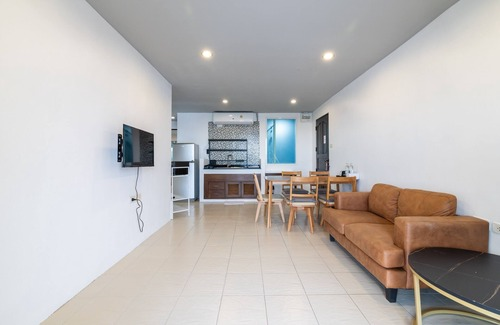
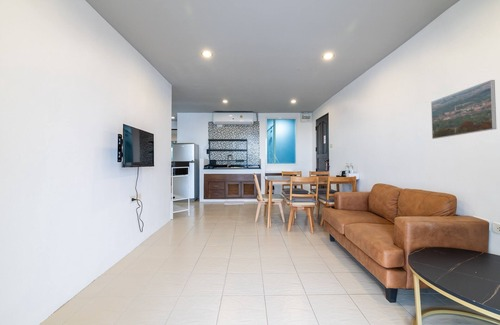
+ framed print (459, 113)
